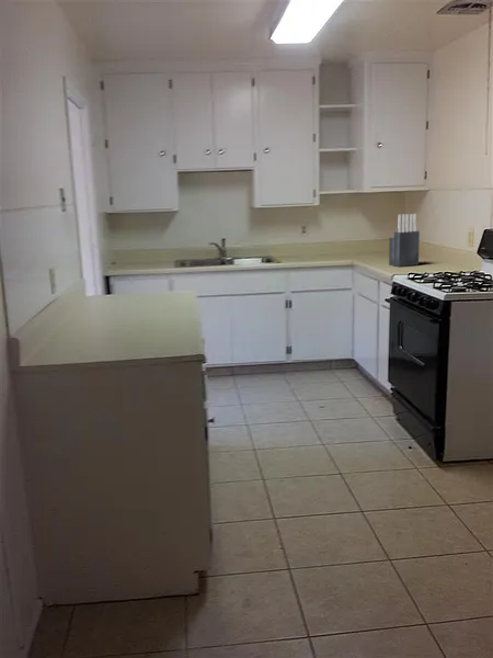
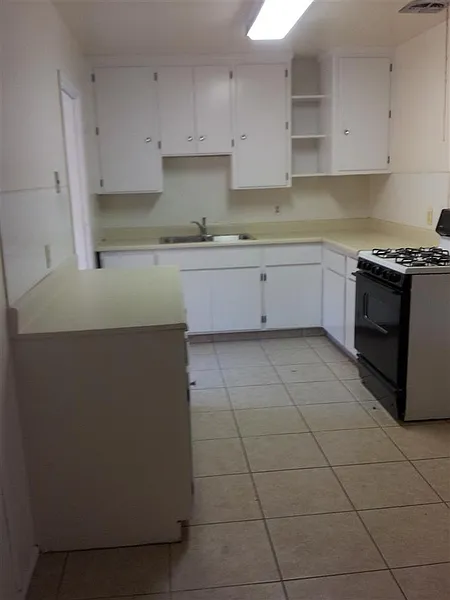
- knife block (402, 239)
